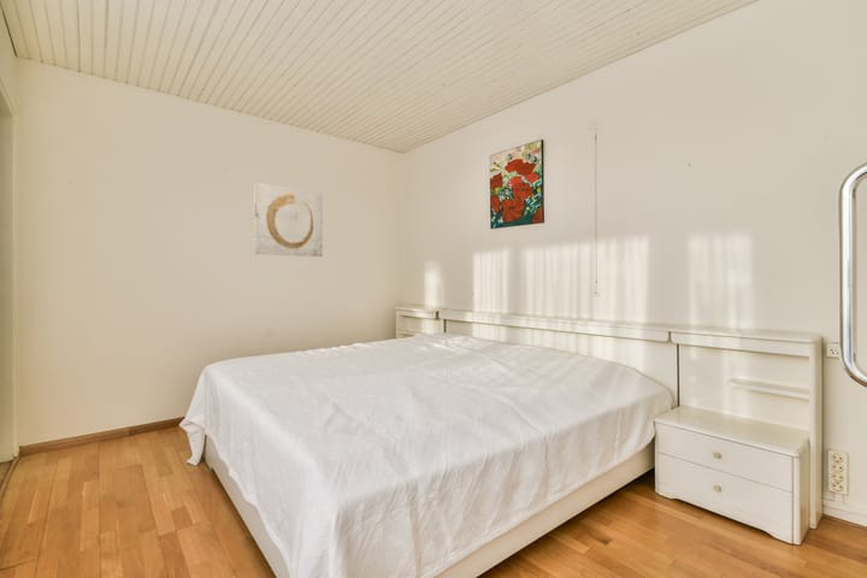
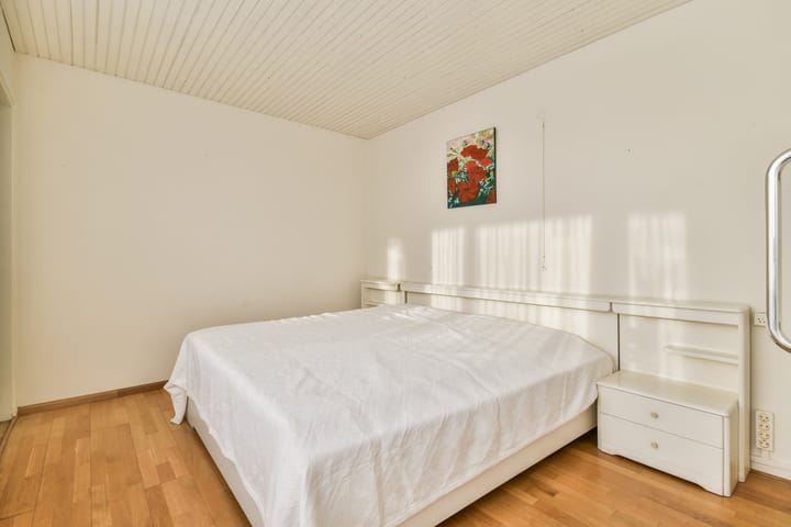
- wall art (289, 220)
